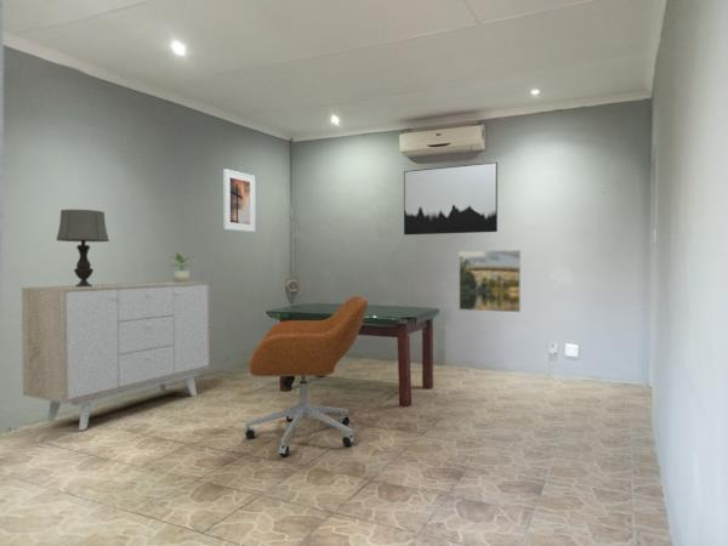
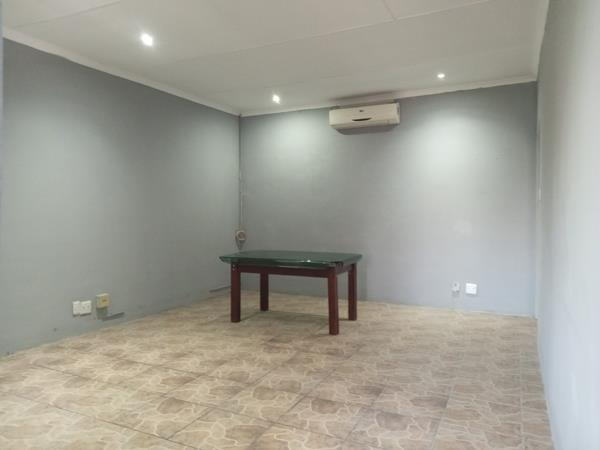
- wall art (448, 200)
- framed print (239, 201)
- office chair (303, 366)
- potted plant (181, 267)
- sideboard (127, 346)
- table lamp (83, 249)
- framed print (489, 280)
